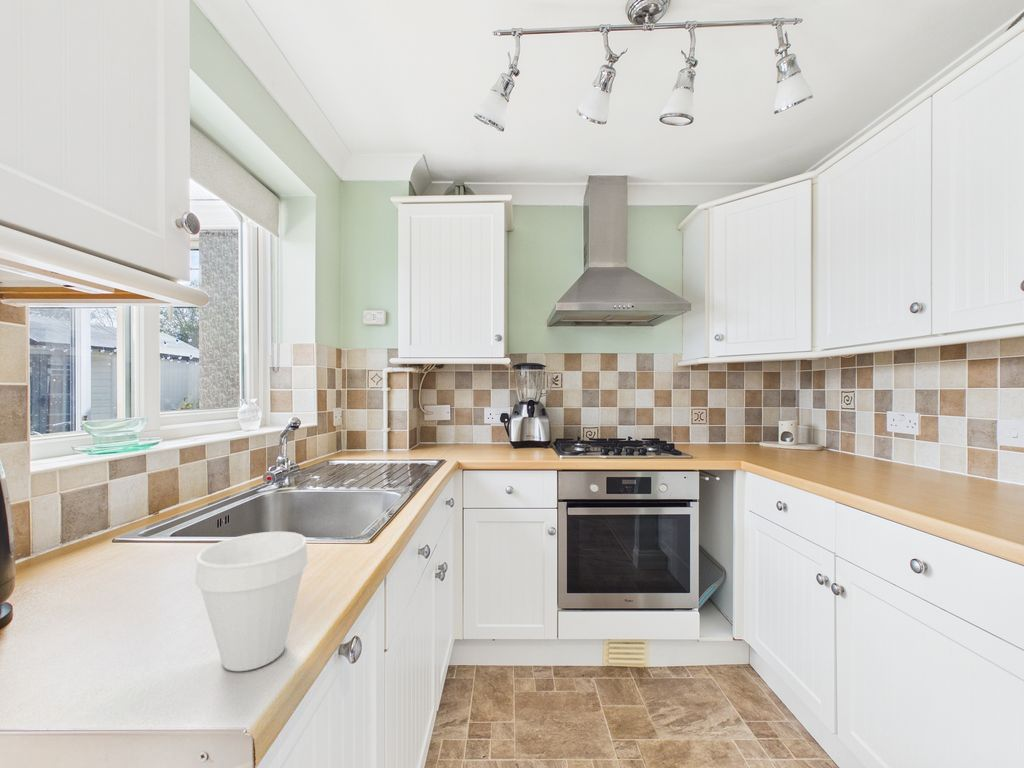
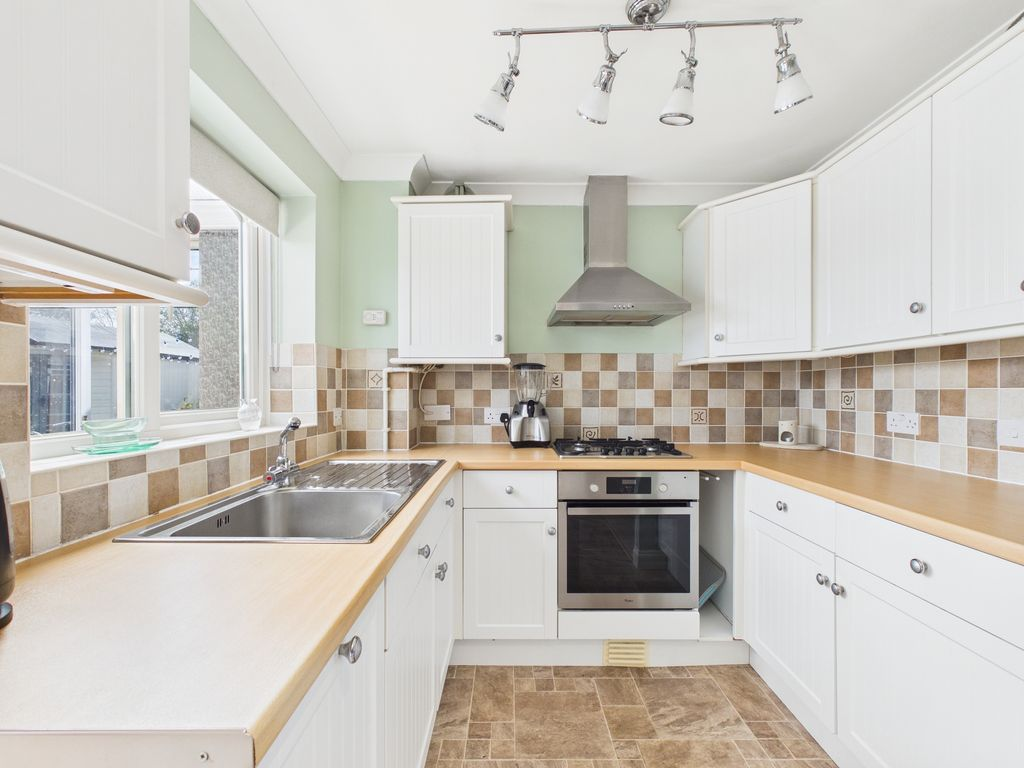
- cup (254, 600)
